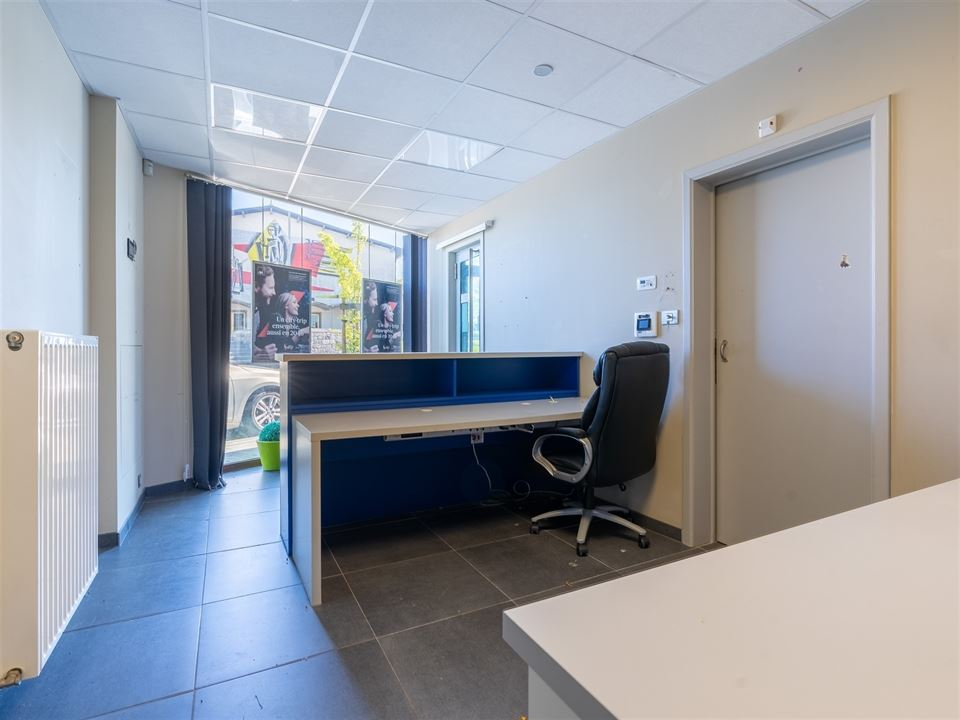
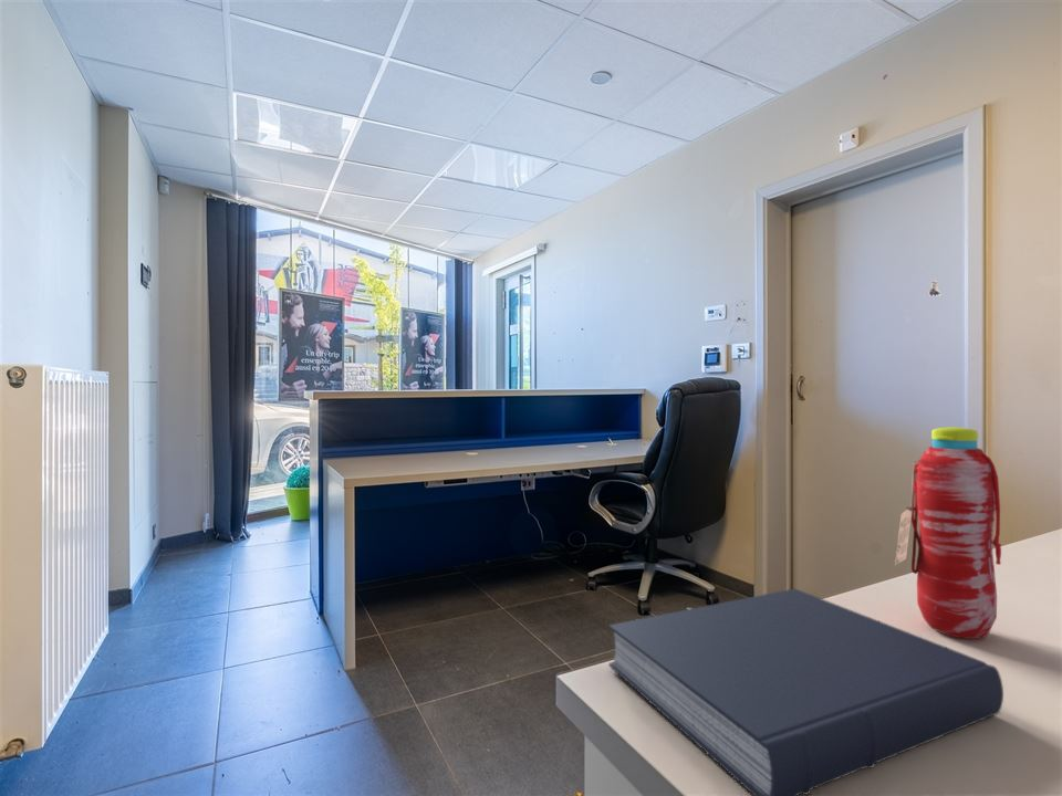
+ water bottle (940, 525)
+ book (788, 667)
